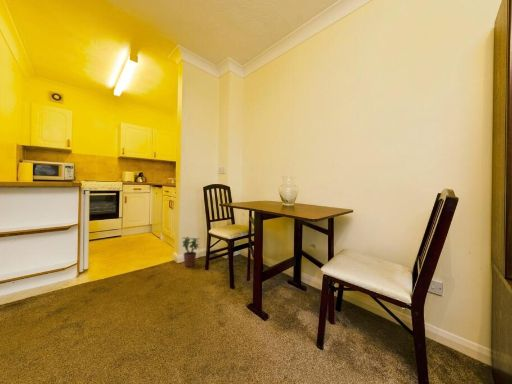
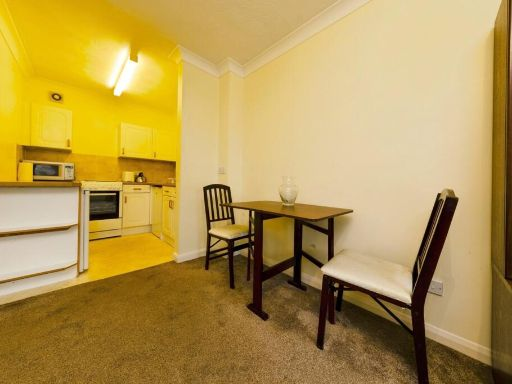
- potted plant (188, 250)
